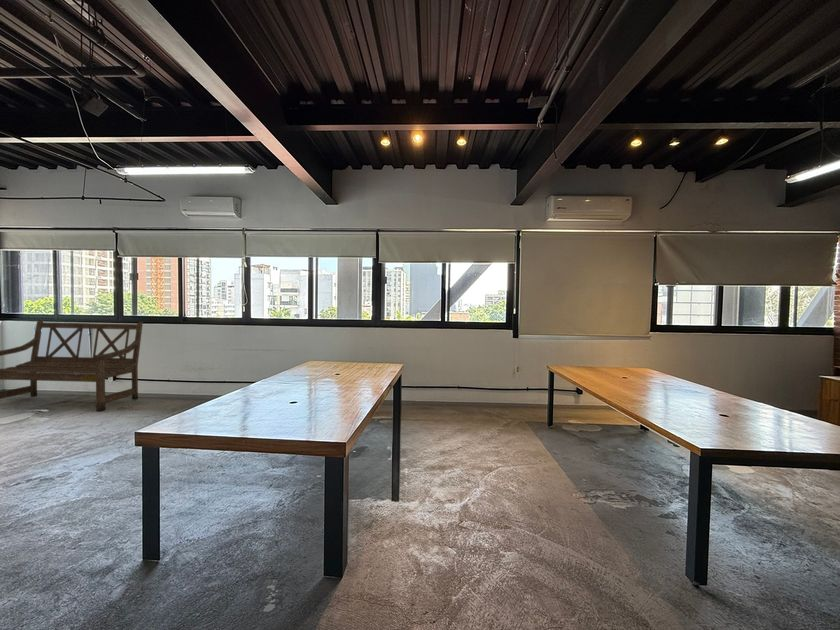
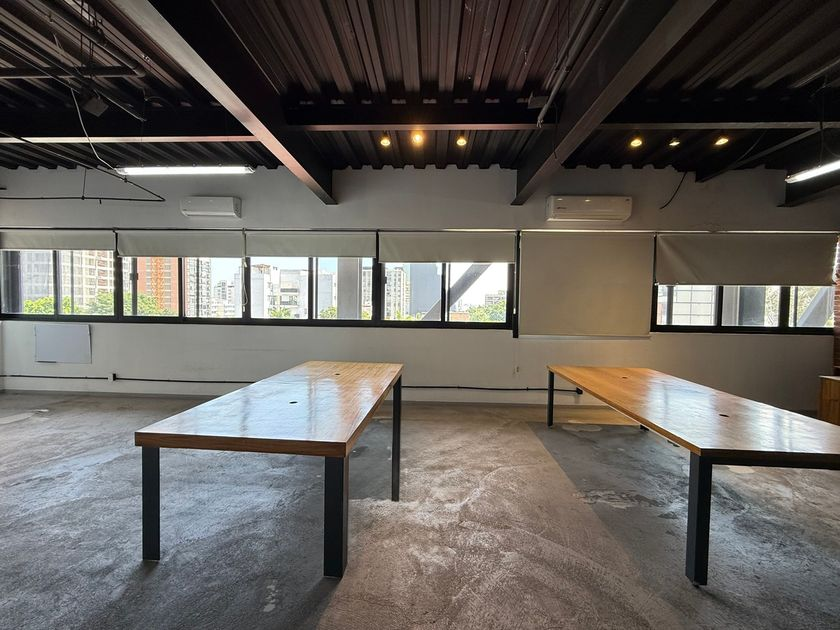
- bench (66, 362)
